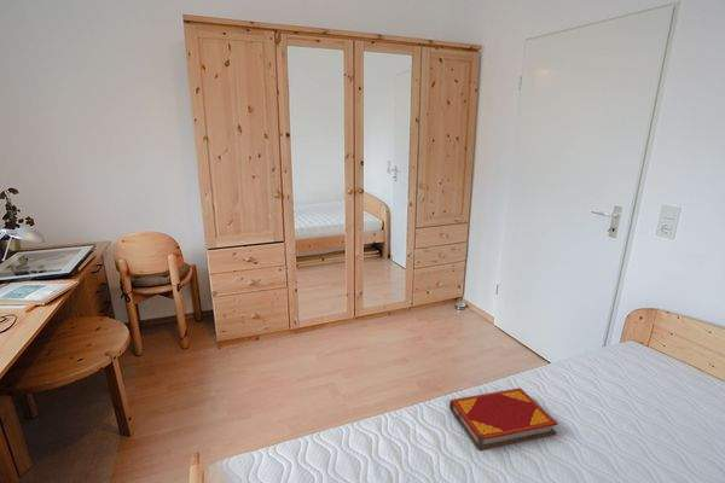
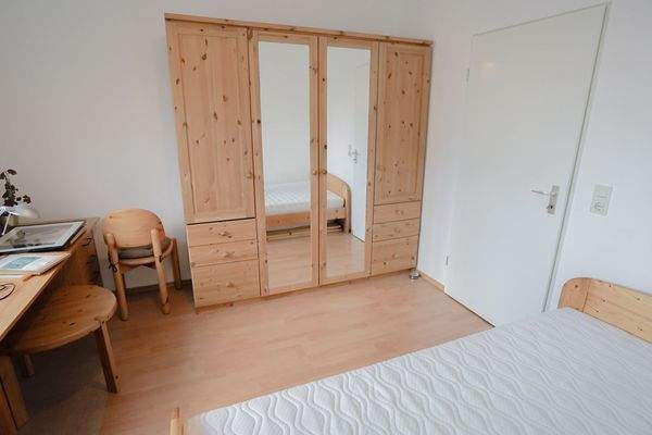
- hardback book (500, 415)
